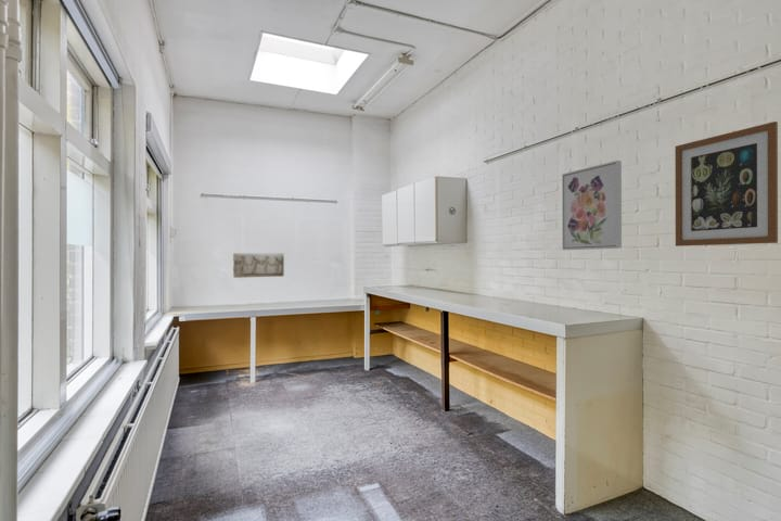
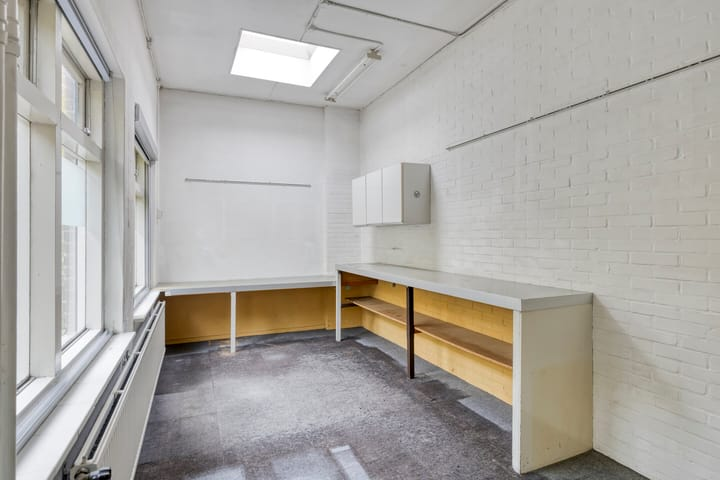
- relief sculpture (258, 265)
- wall art (589, 208)
- wall art (721, 189)
